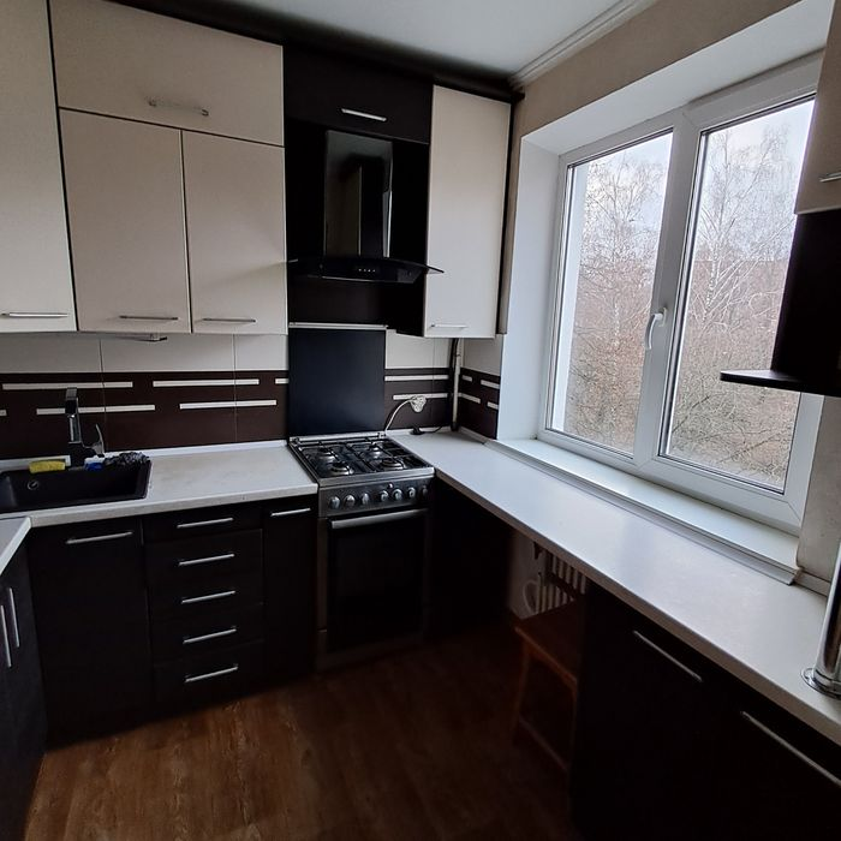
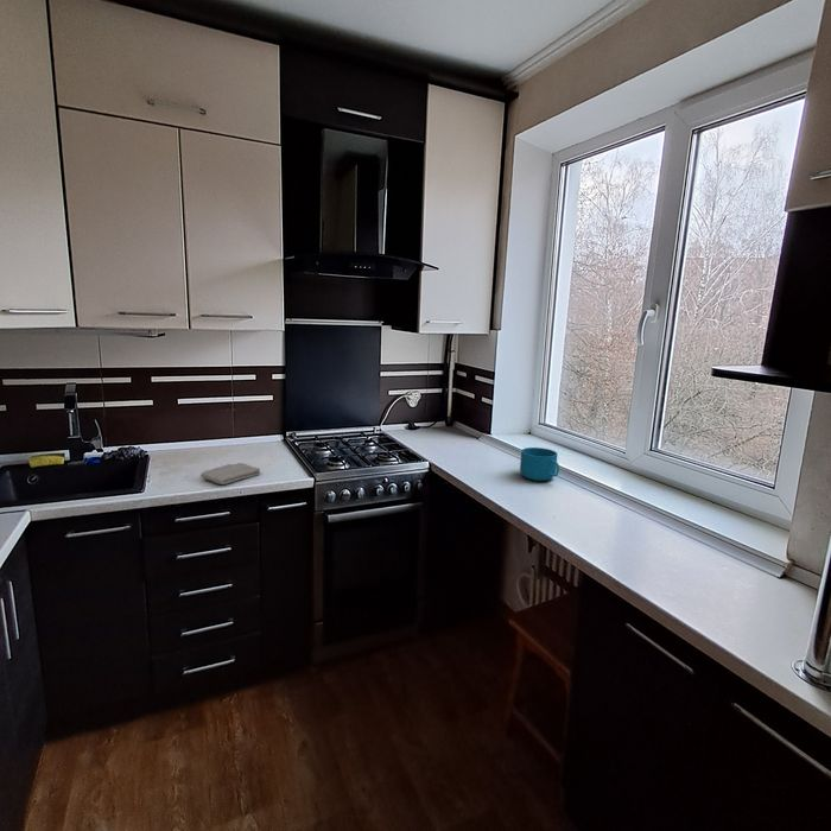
+ washcloth (231, 472)
+ cup (541, 465)
